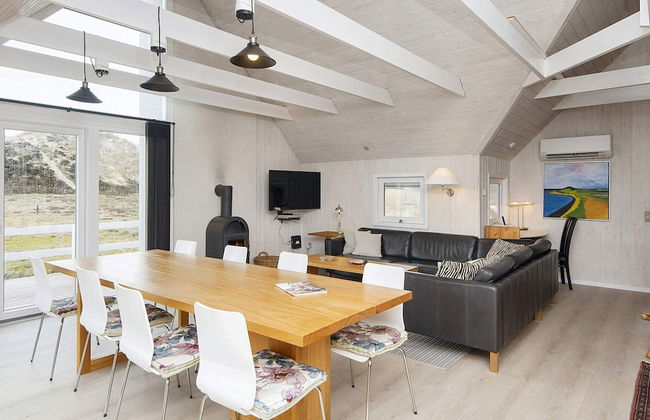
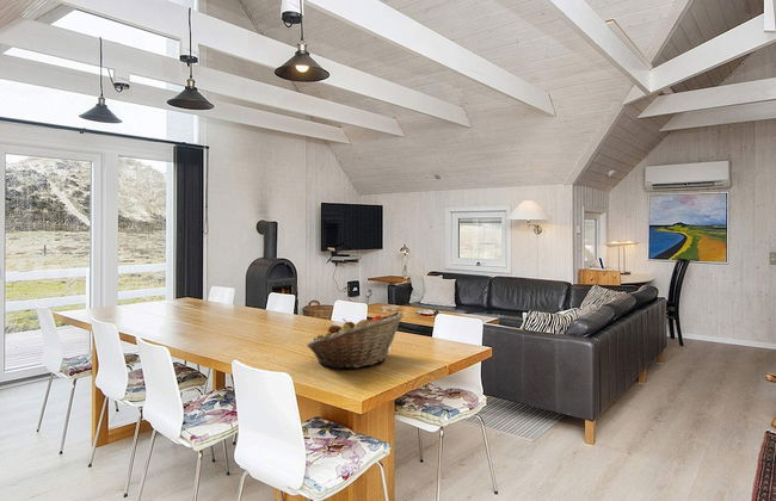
+ fruit basket (357, 336)
